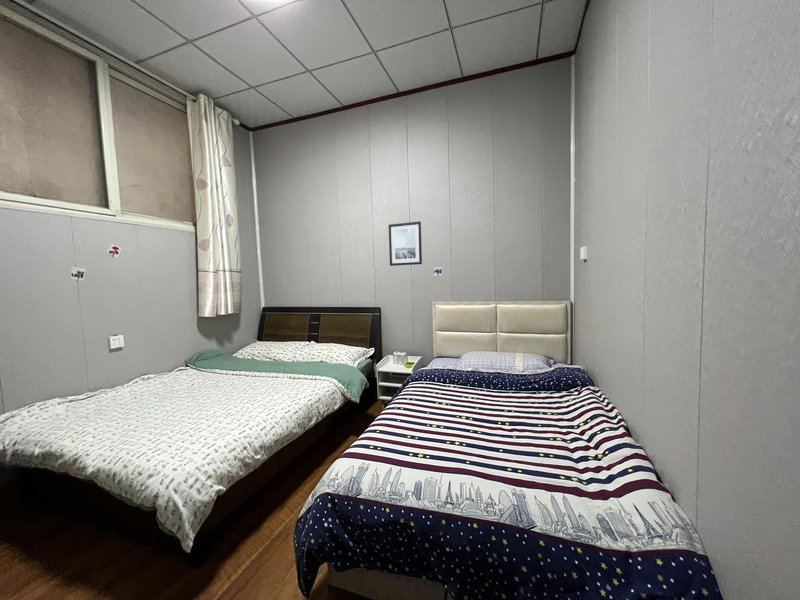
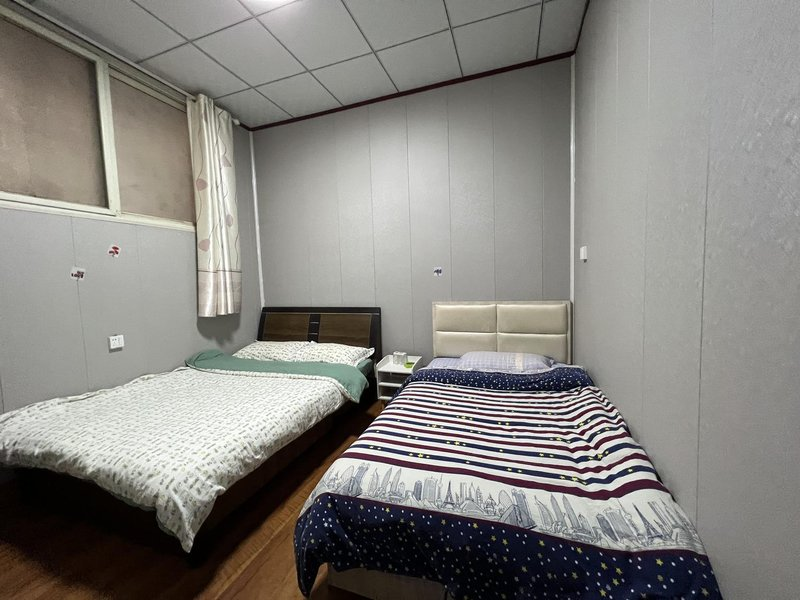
- wall art (405, 244)
